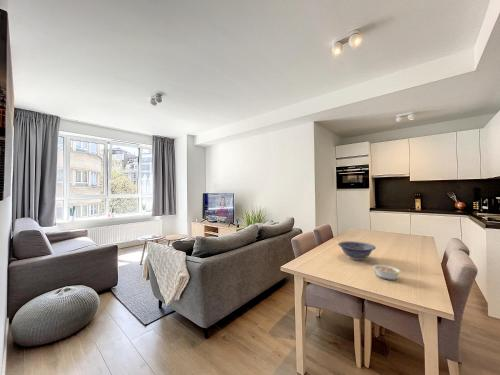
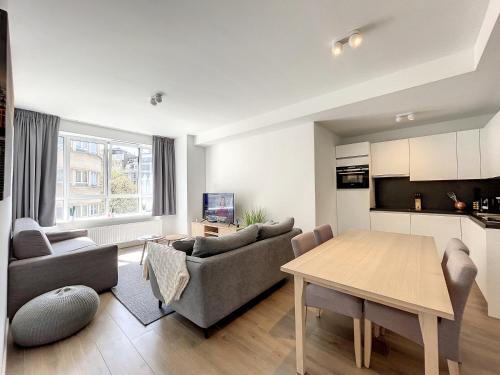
- decorative bowl (356, 251)
- legume (385, 271)
